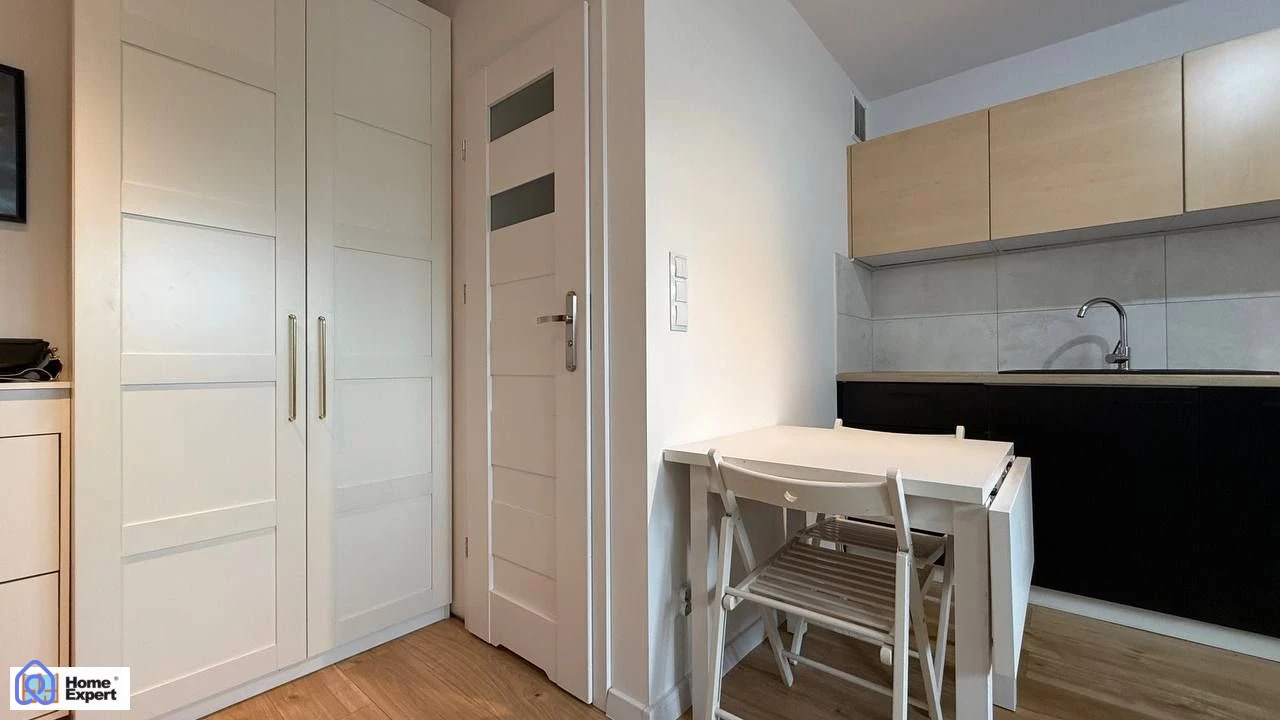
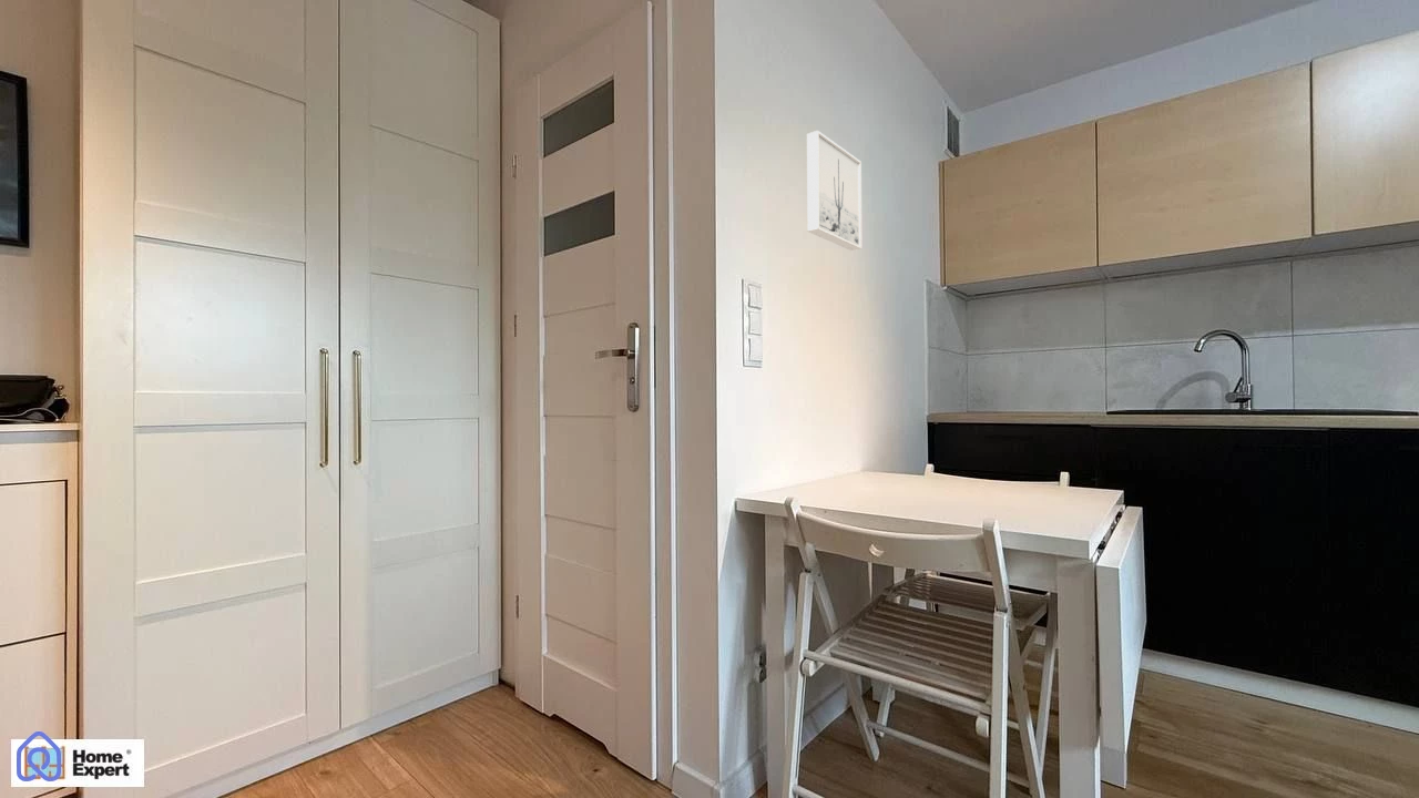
+ wall art (835, 194)
